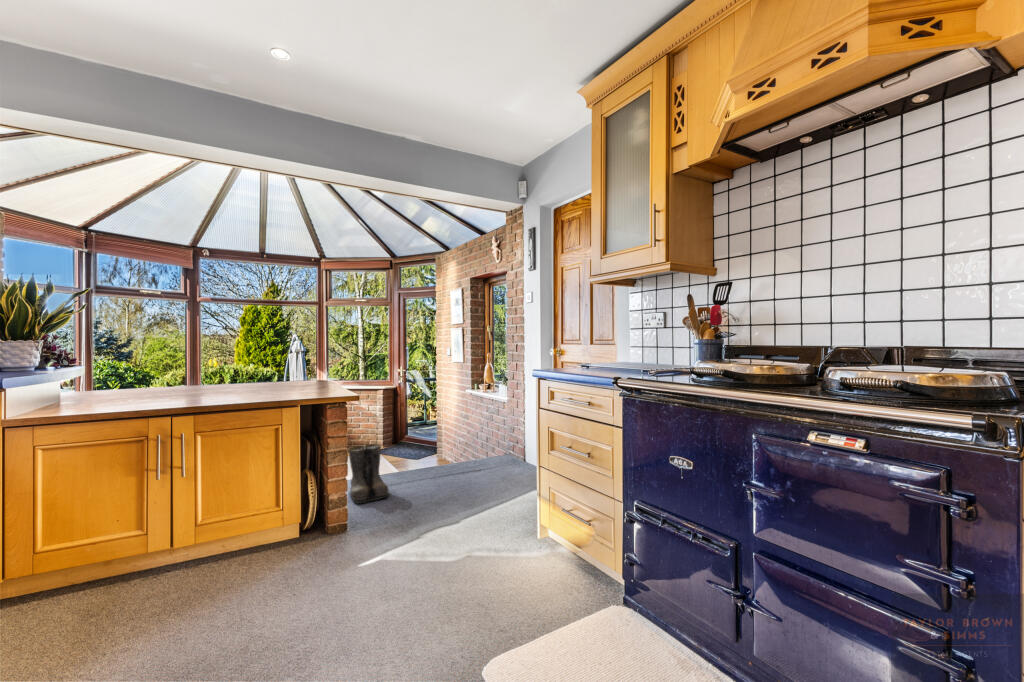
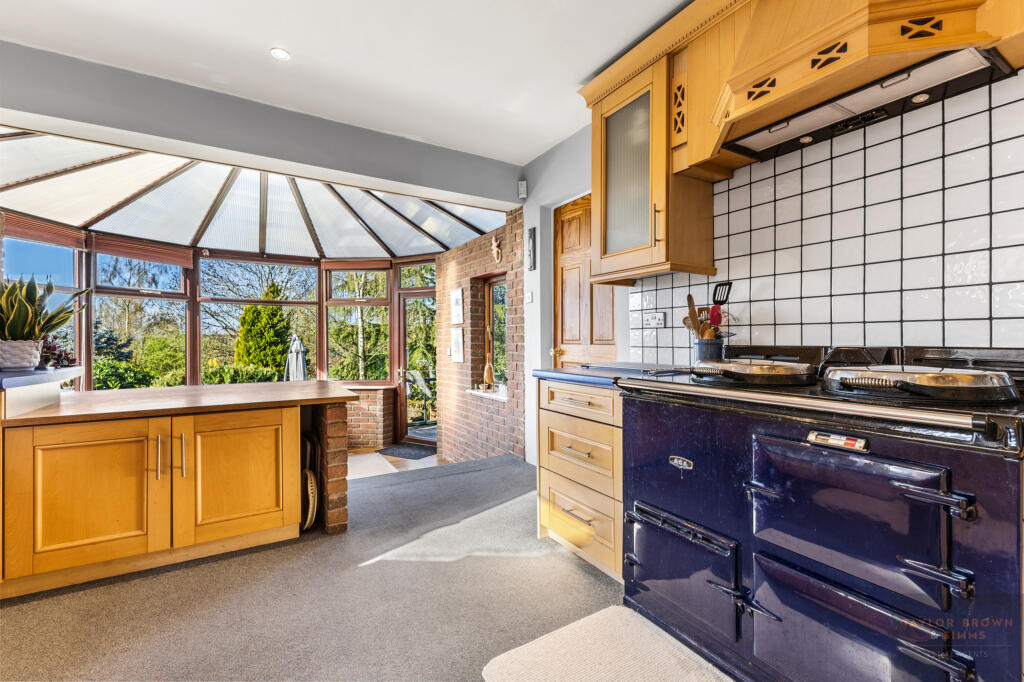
- boots (367, 471)
